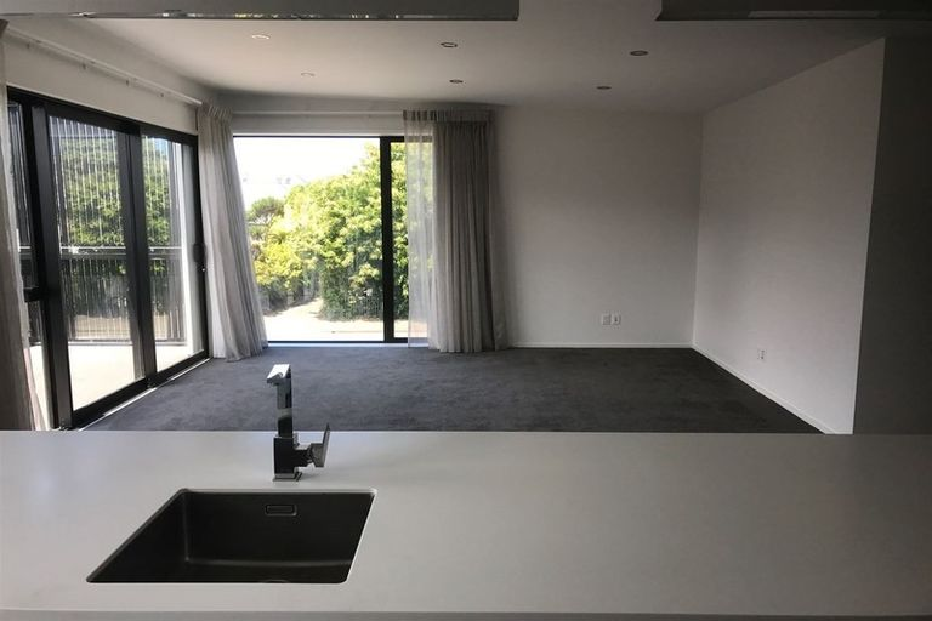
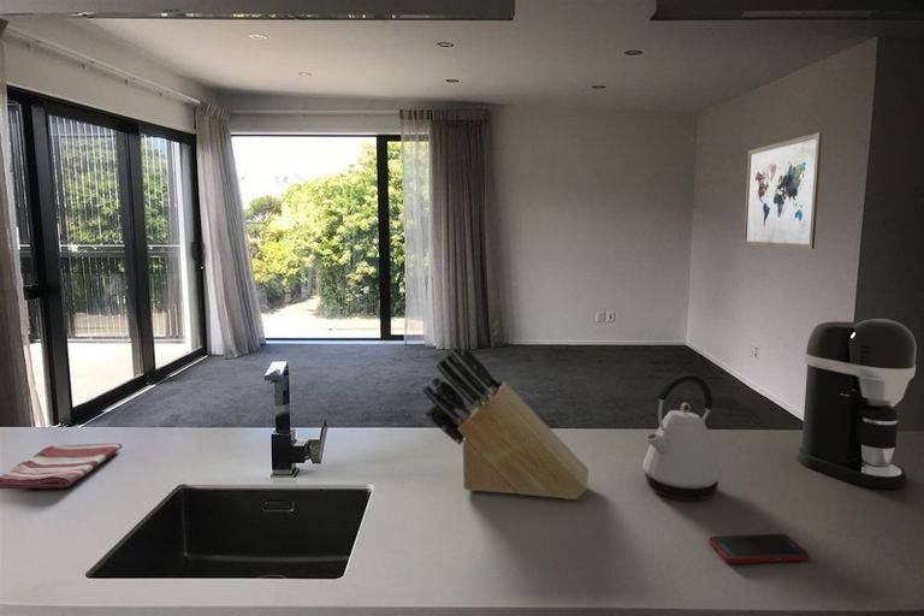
+ kettle (681, 432)
+ coffee maker (854, 395)
+ dish towel (61, 462)
+ knife block (505, 416)
+ cell phone (757, 547)
+ wall art (777, 195)
